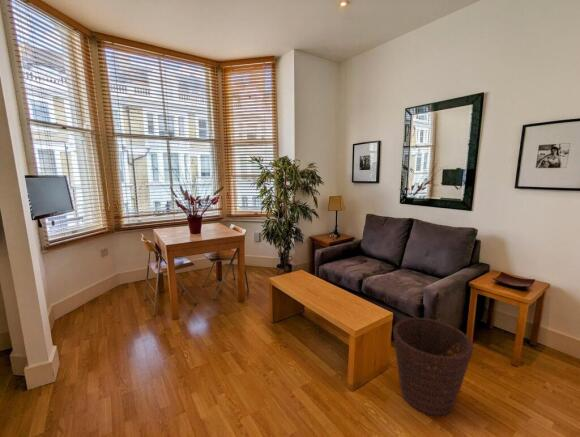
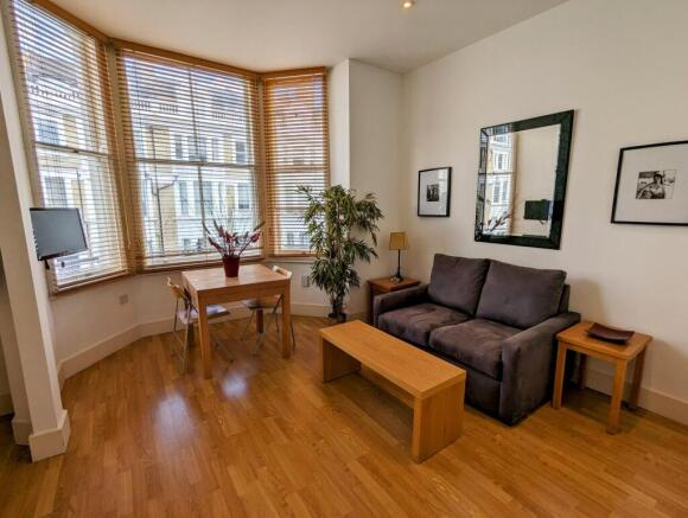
- basket (428, 366)
